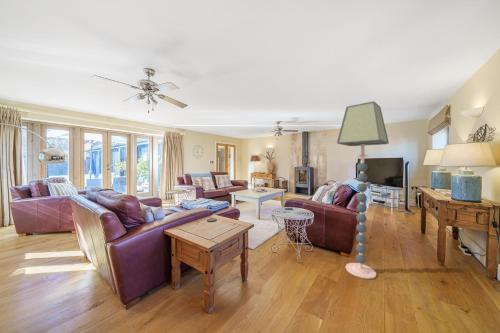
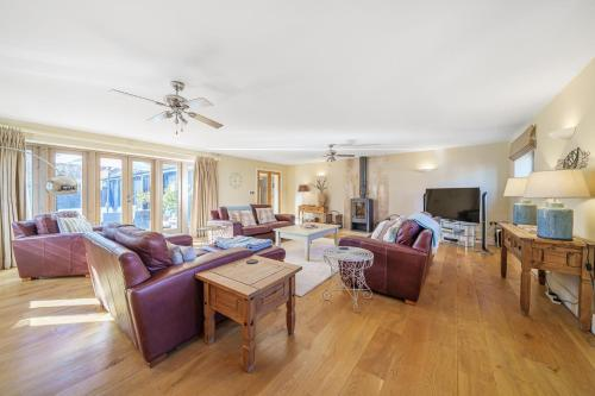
- floor lamp (361, 188)
